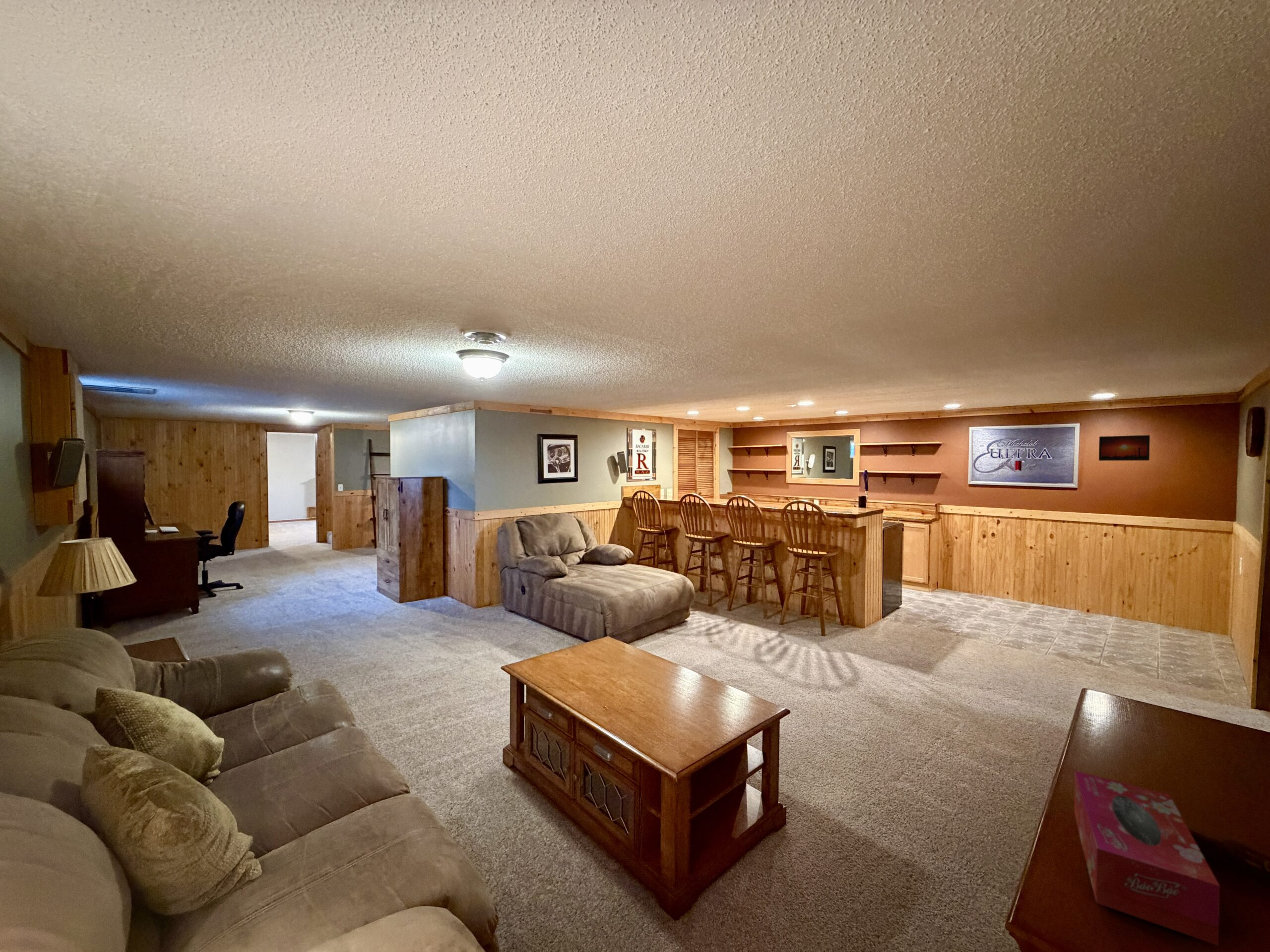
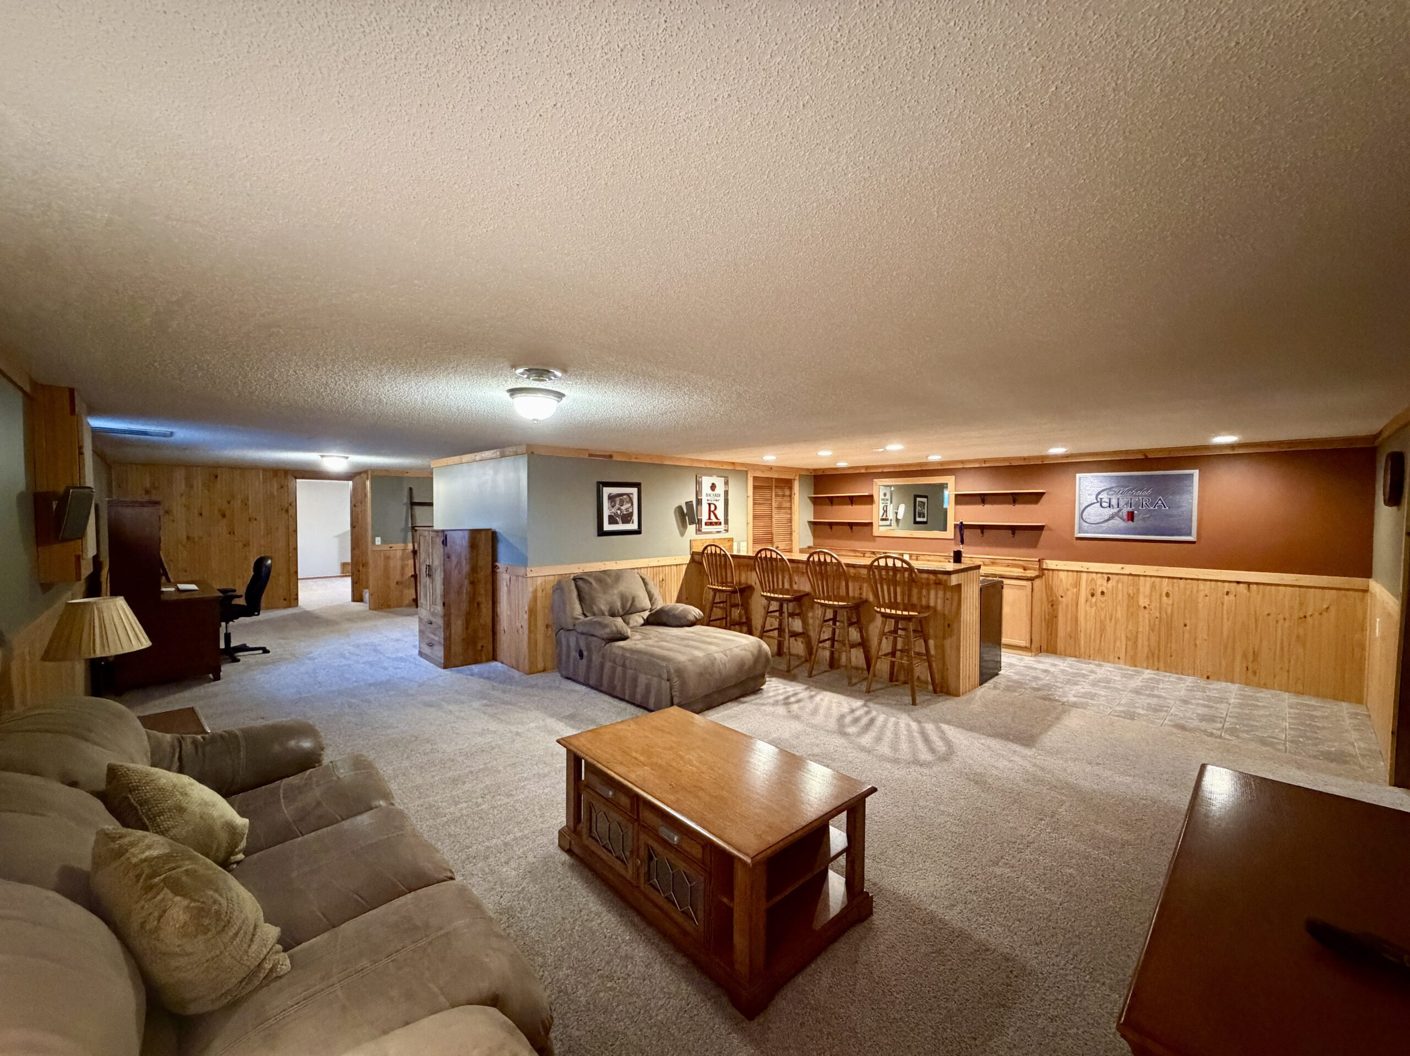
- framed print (1124, 448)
- tissue box (1135, 844)
